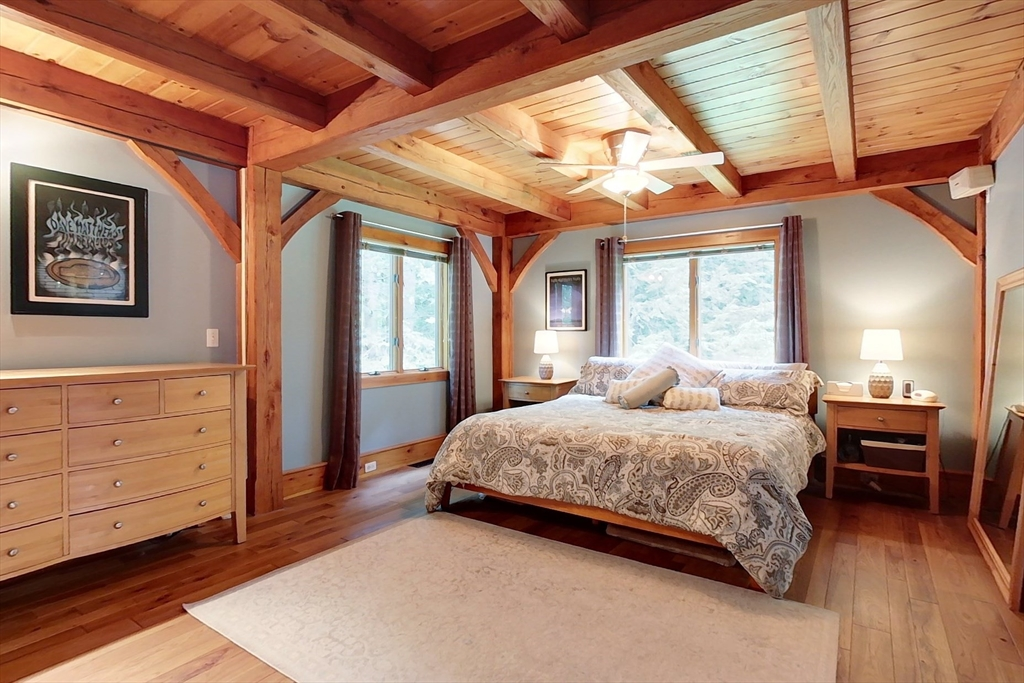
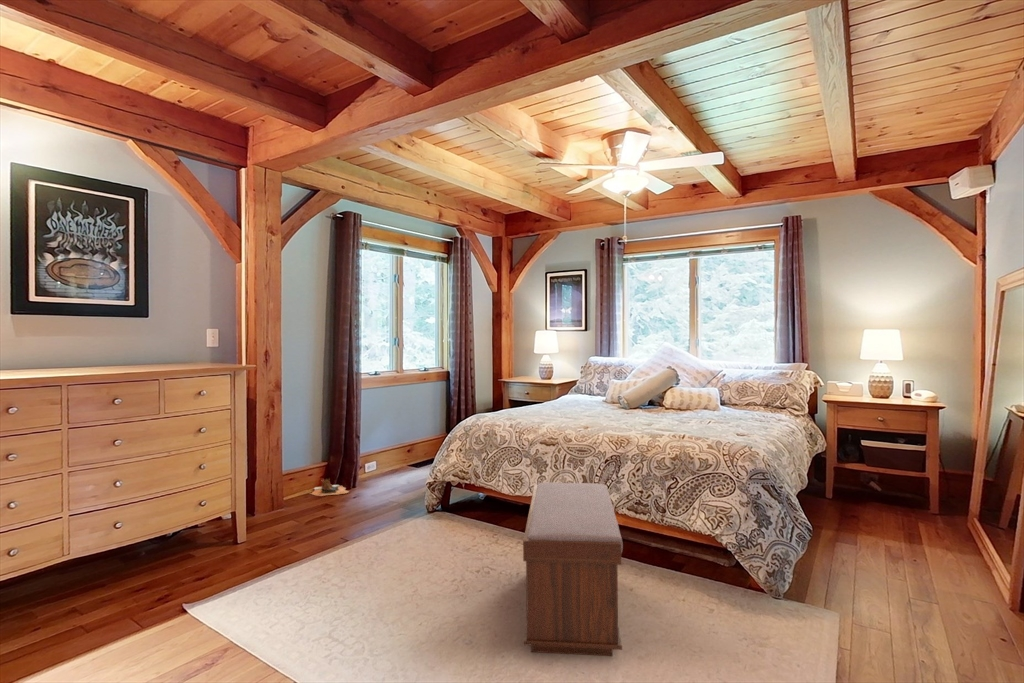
+ boots (330, 485)
+ bench (572, 555)
